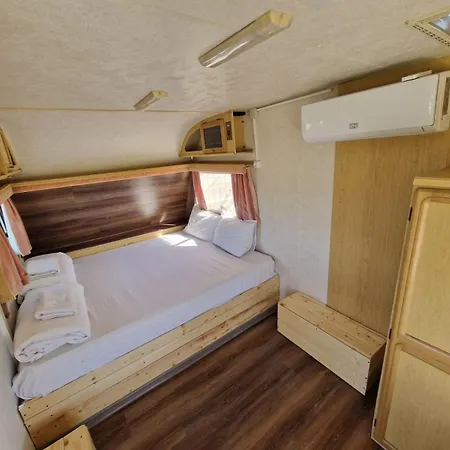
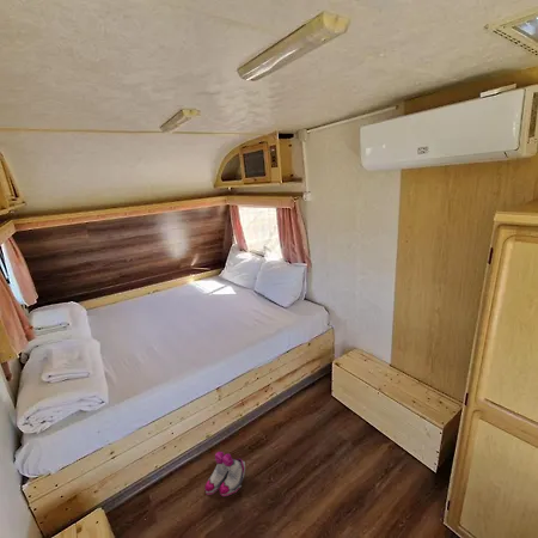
+ boots (224, 469)
